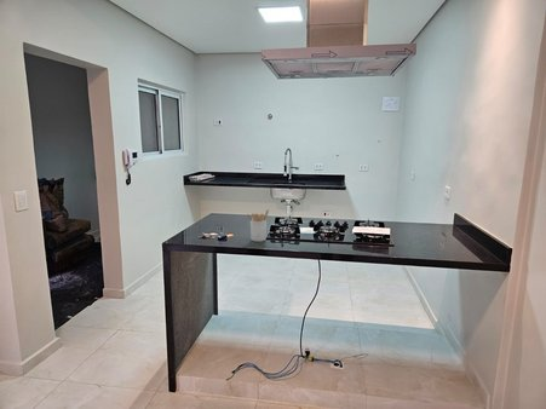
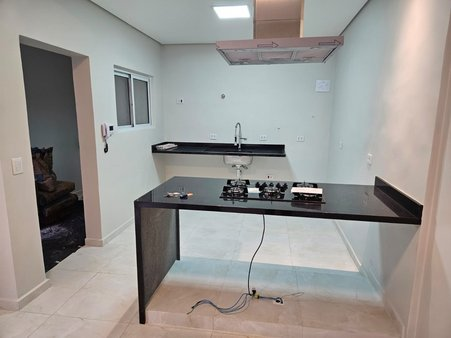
- utensil holder (258, 225)
